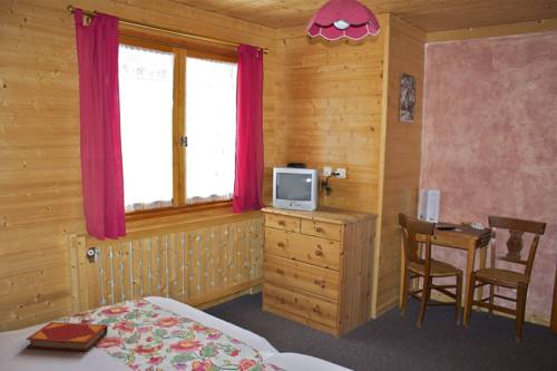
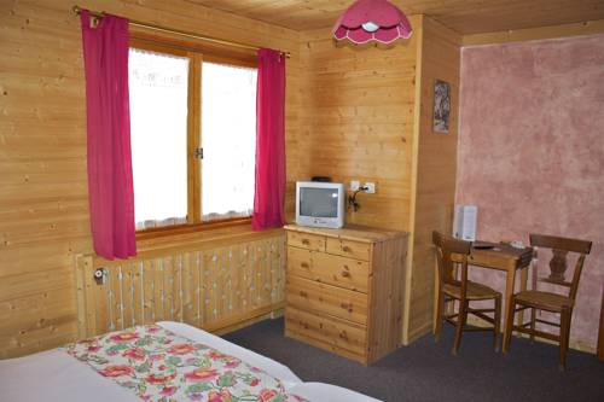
- hardback book (68, 335)
